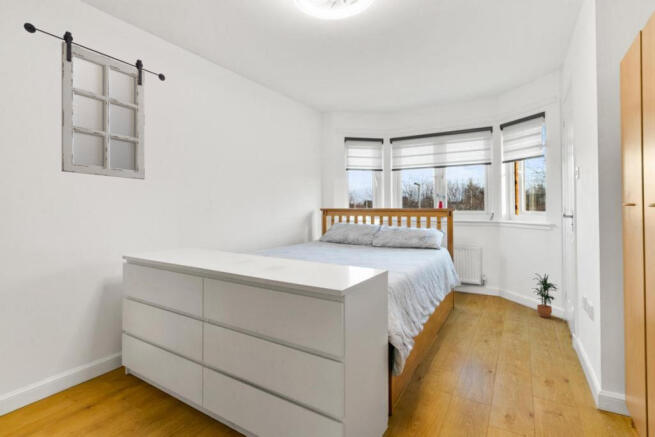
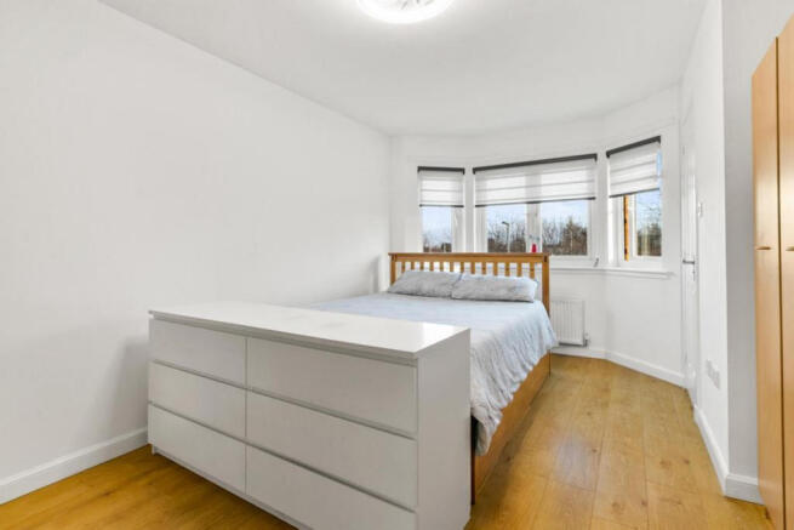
- home mirror (106, 111)
- potted plant (546, 295)
